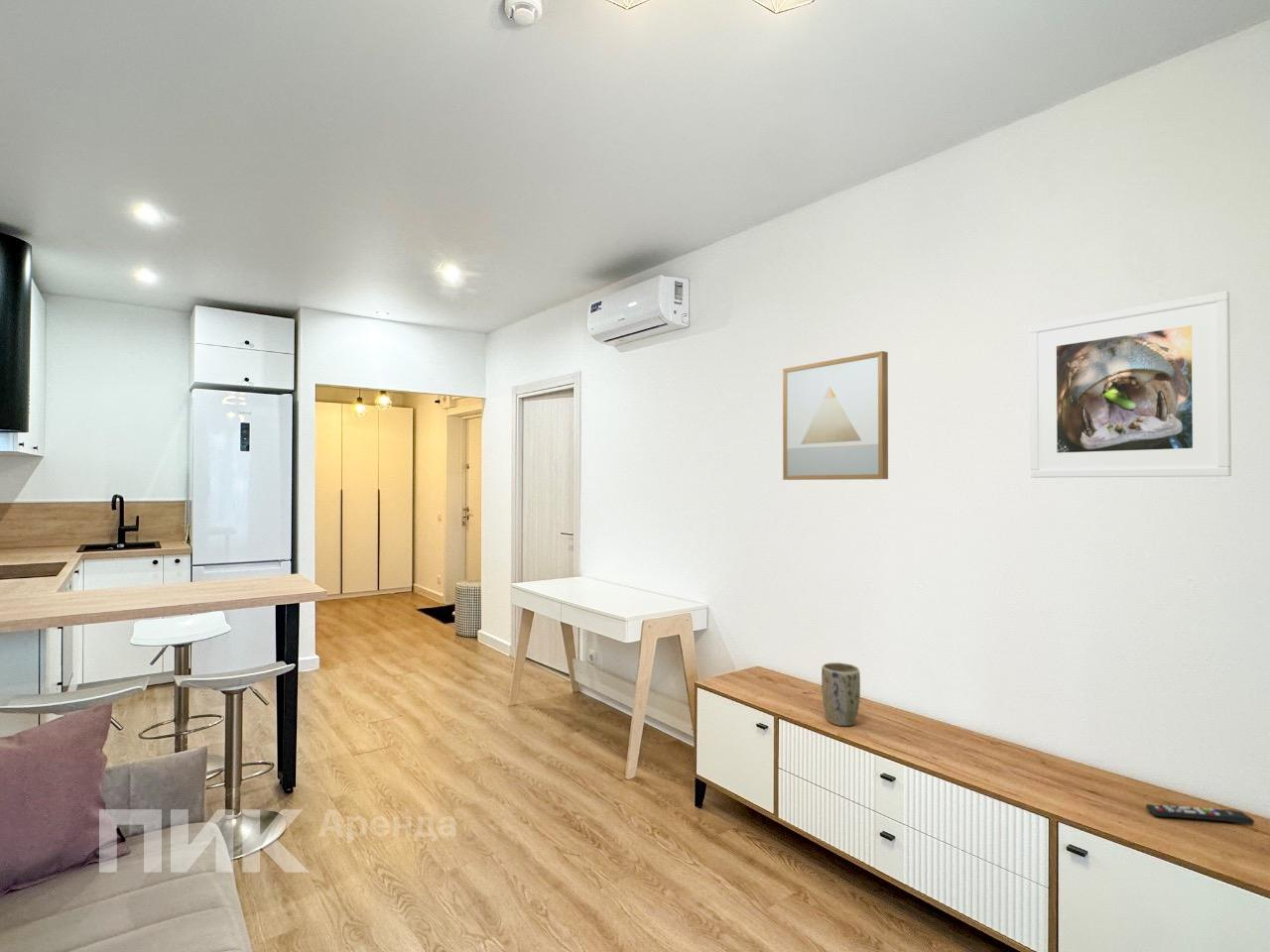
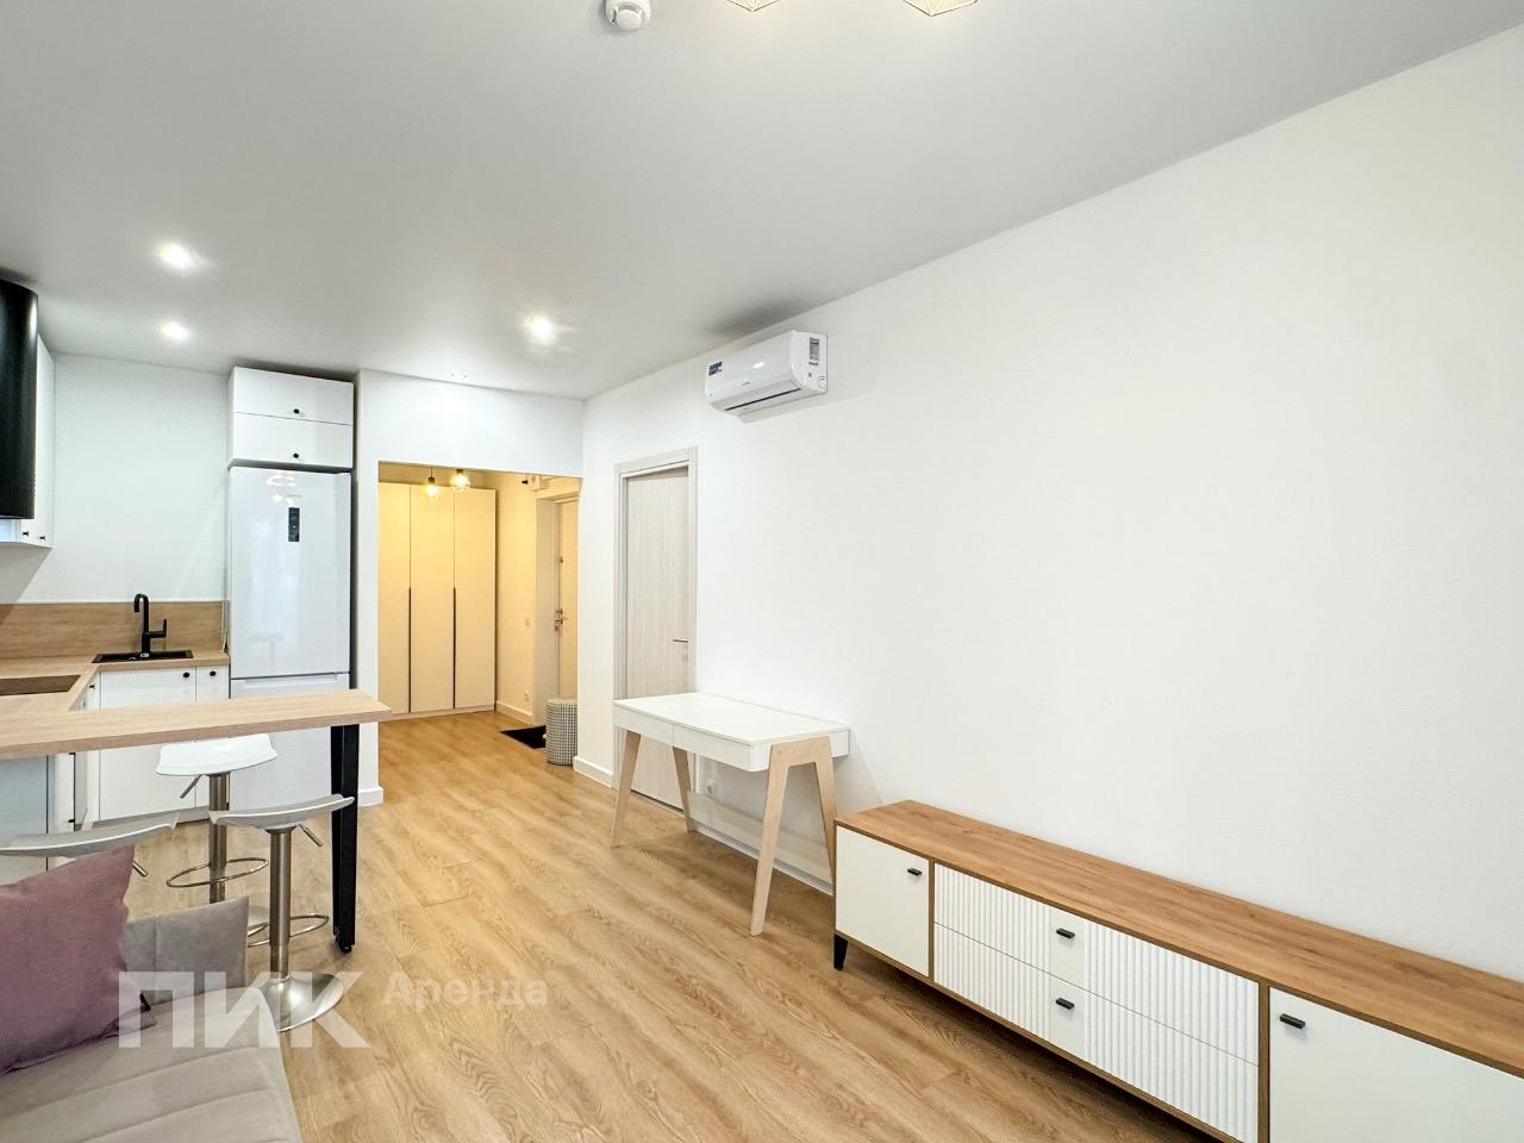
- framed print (1120, 393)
- plant pot (840, 694)
- remote control (1199, 813)
- wall art (831, 419)
